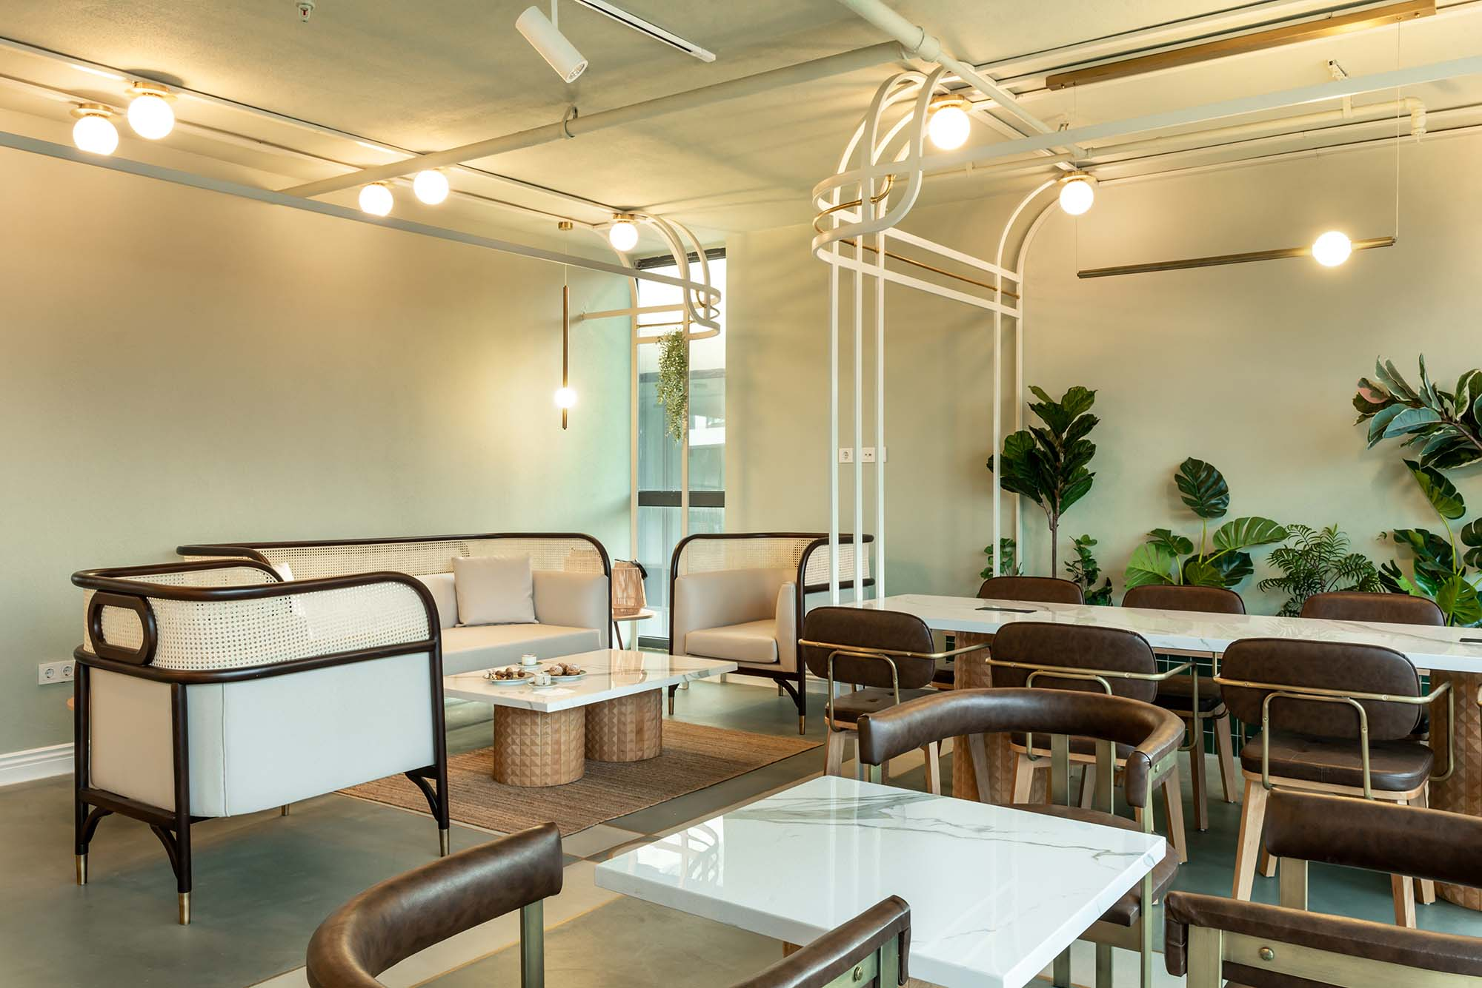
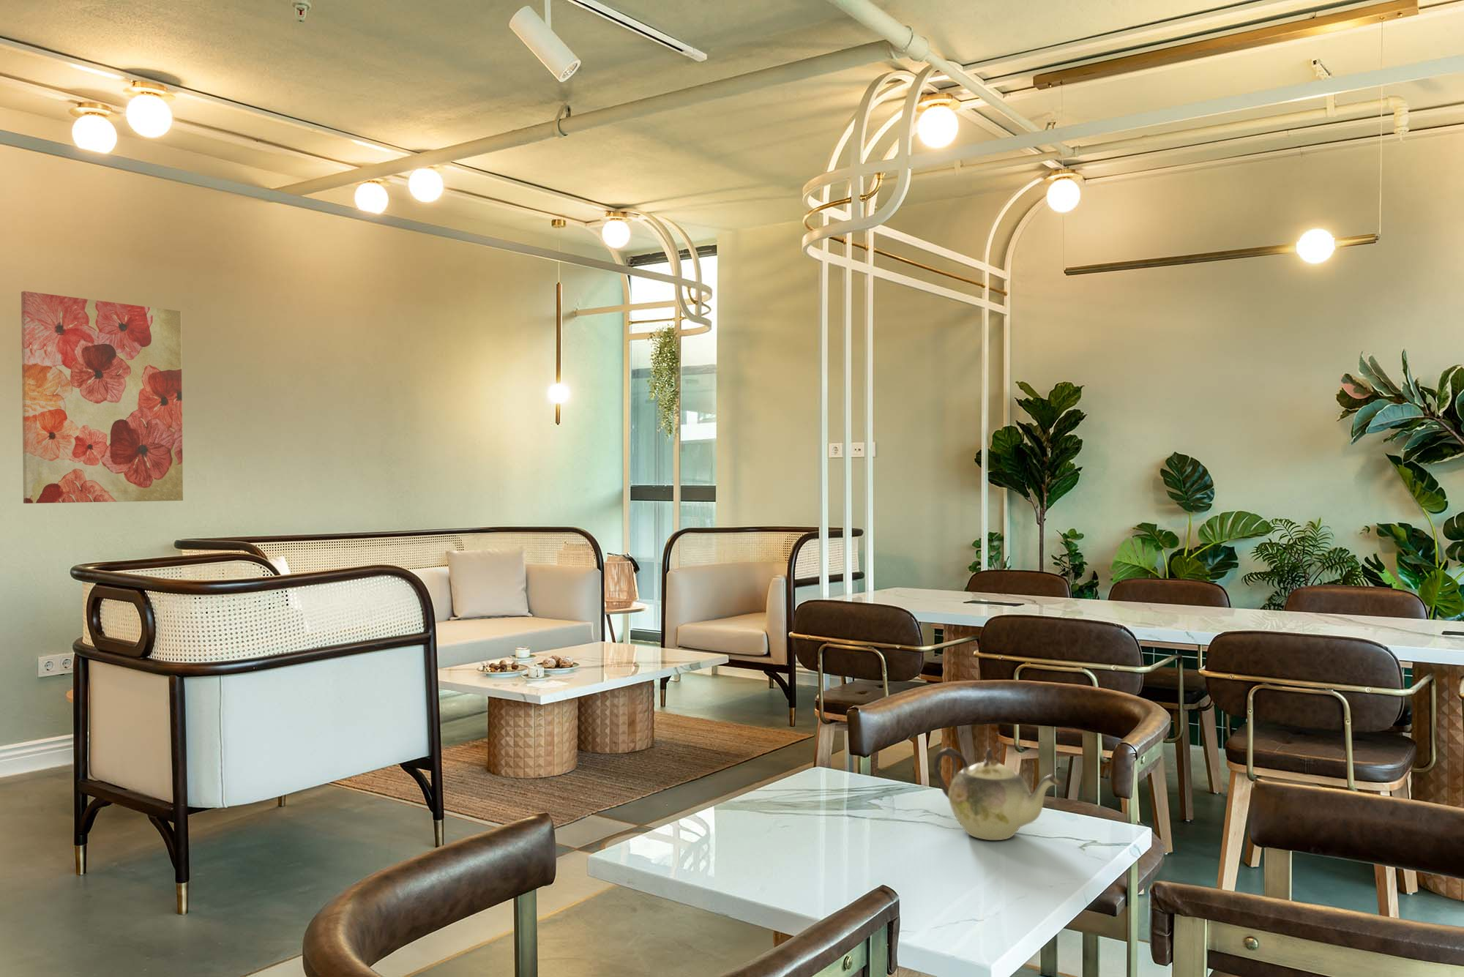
+ teapot (995, 792)
+ wall art (106, 401)
